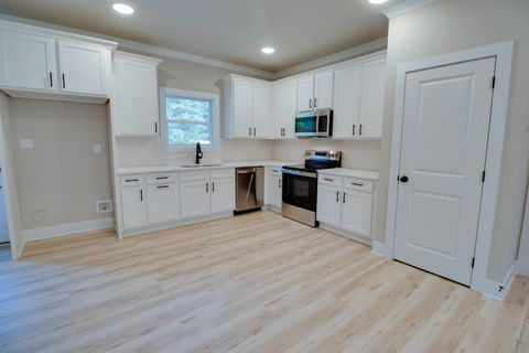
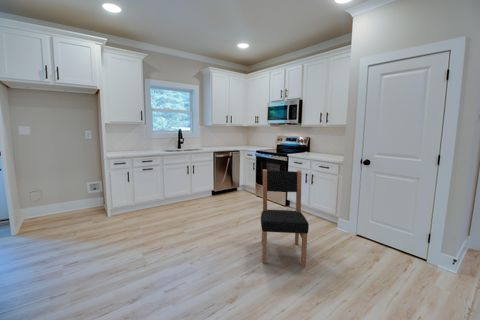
+ dining chair (282, 213)
